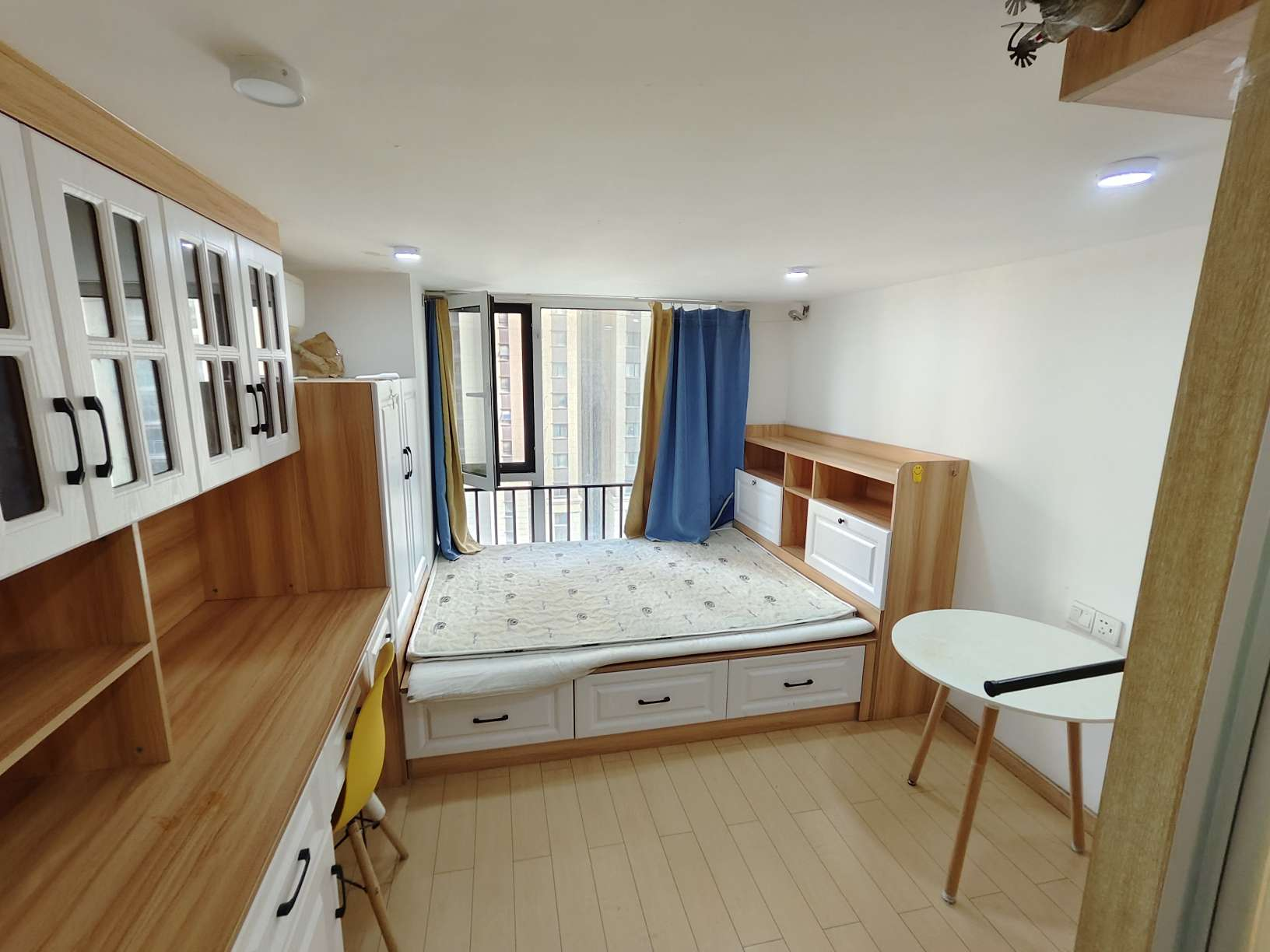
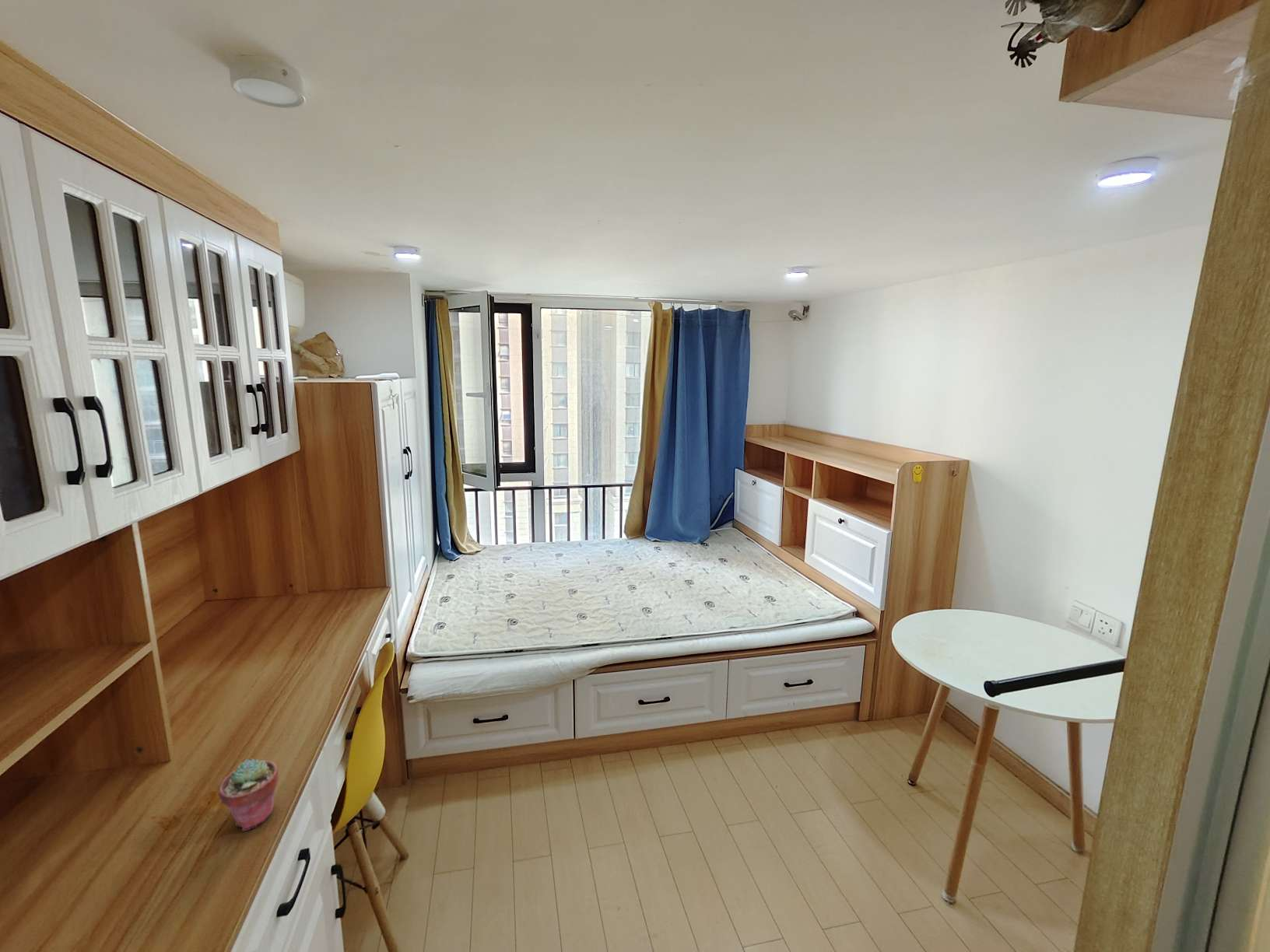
+ potted succulent (251, 789)
